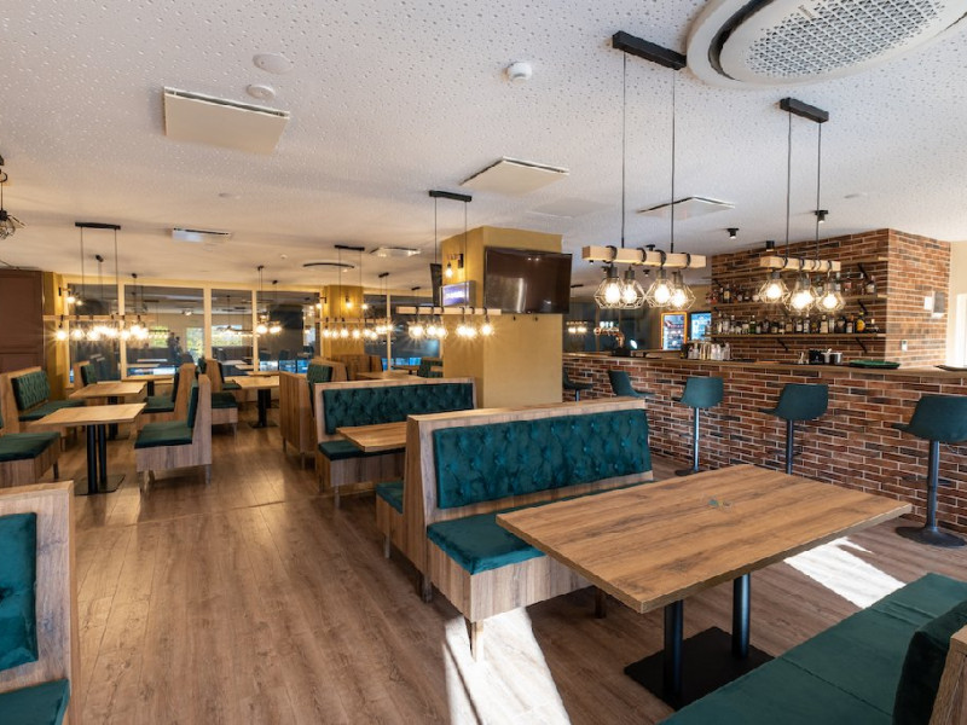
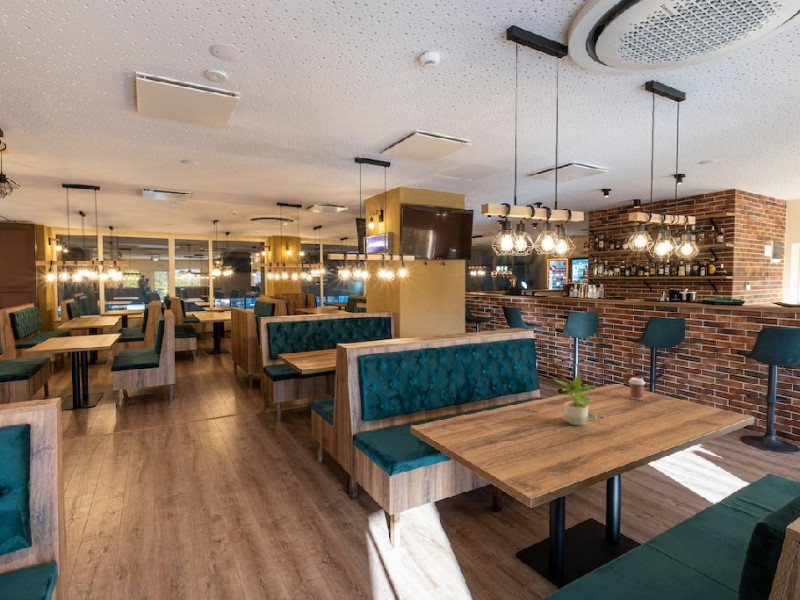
+ coffee cup (636, 388)
+ potted plant (573, 399)
